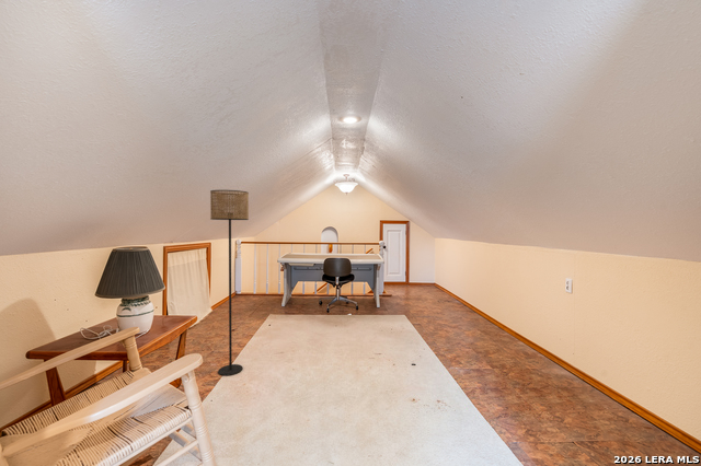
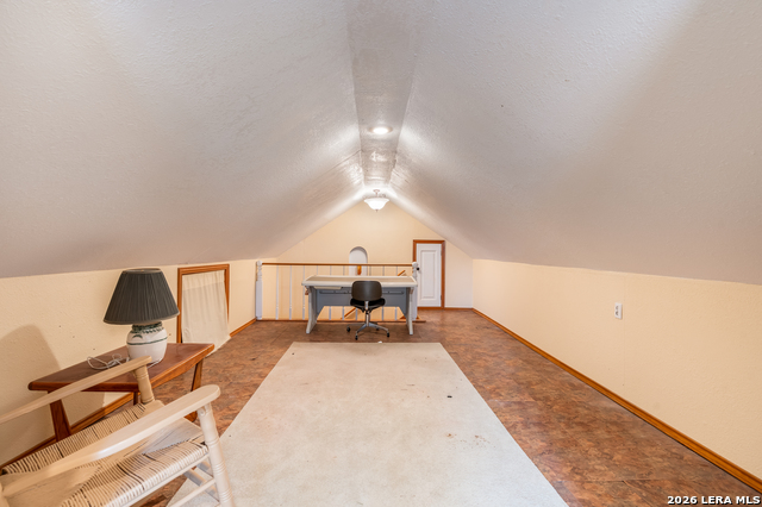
- floor lamp (230, 281)
